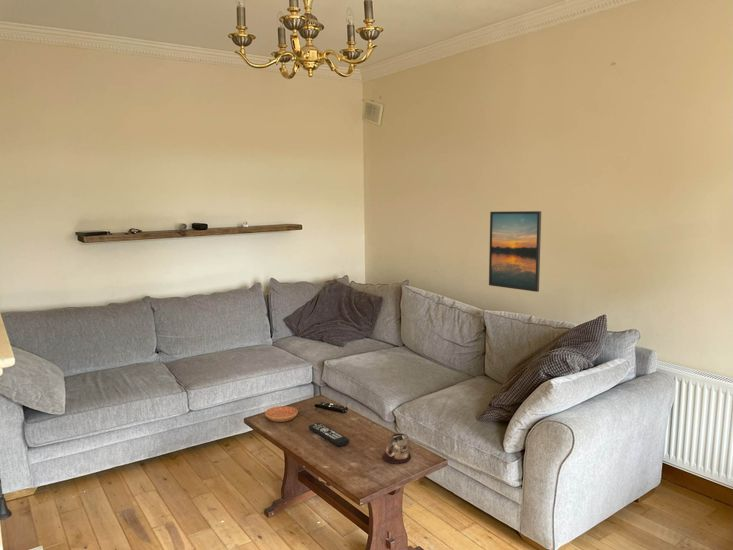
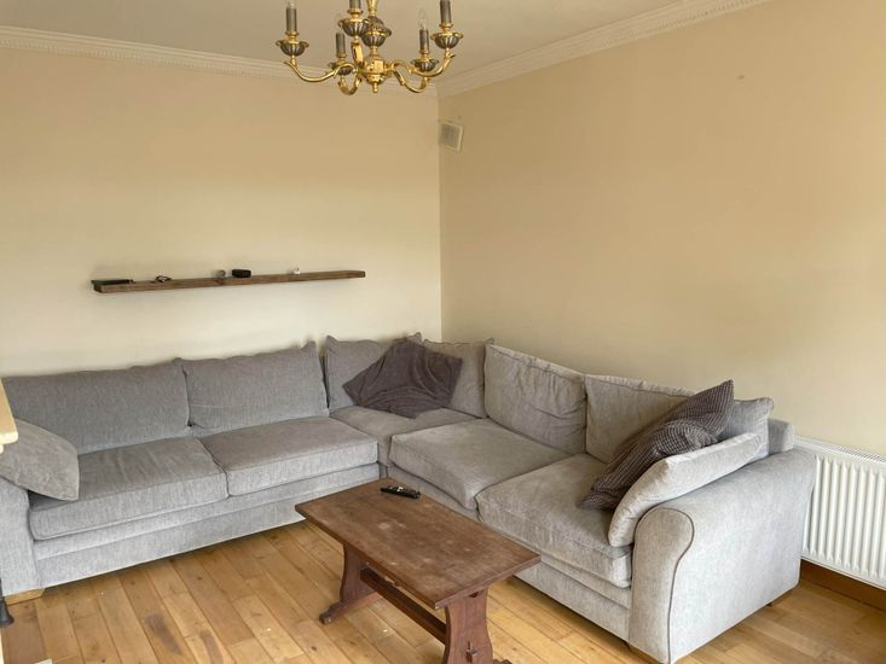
- remote control (328, 434)
- saucer (281, 414)
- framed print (513, 250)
- mug (396, 447)
